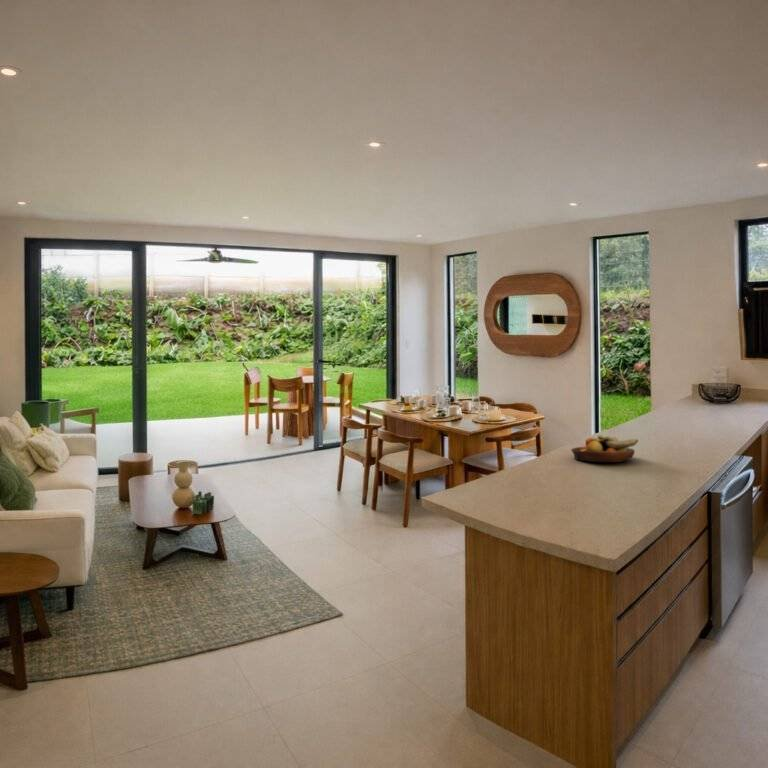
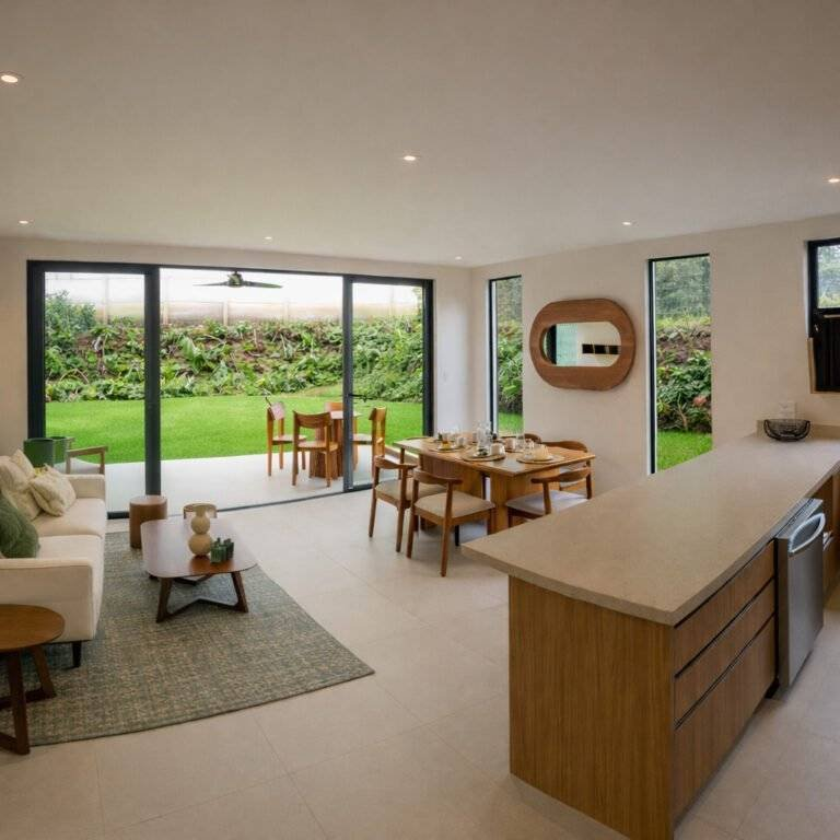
- fruit bowl (603, 446)
